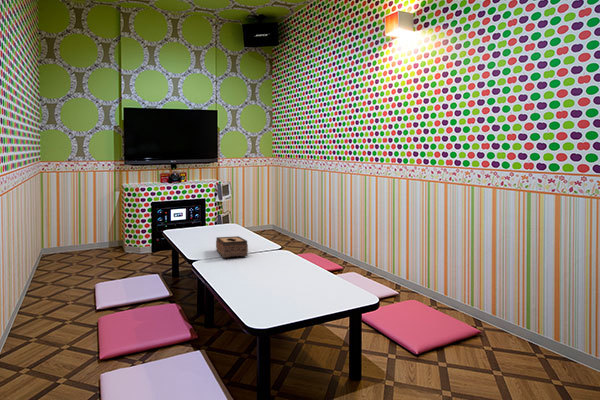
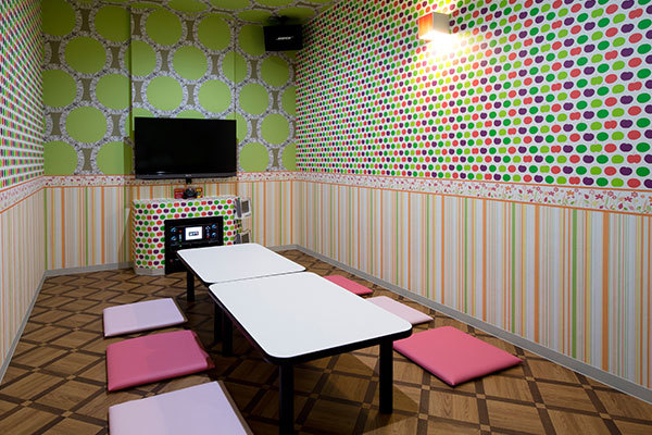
- tissue box (231, 246)
